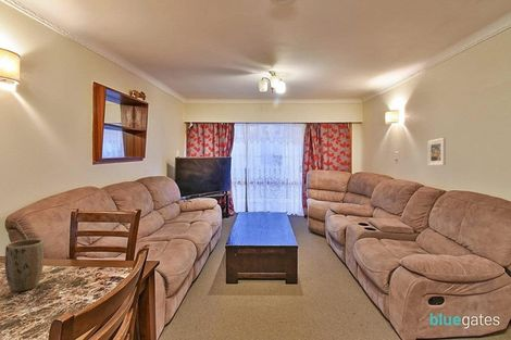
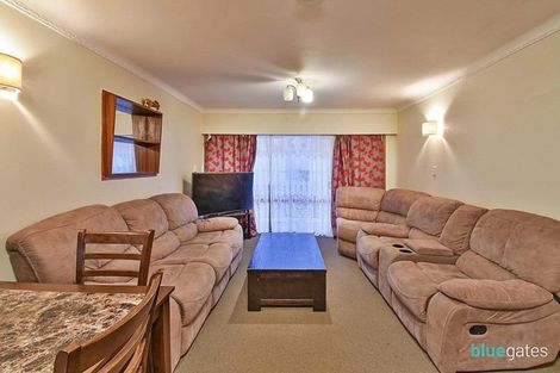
- plant pot (24, 264)
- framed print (436, 152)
